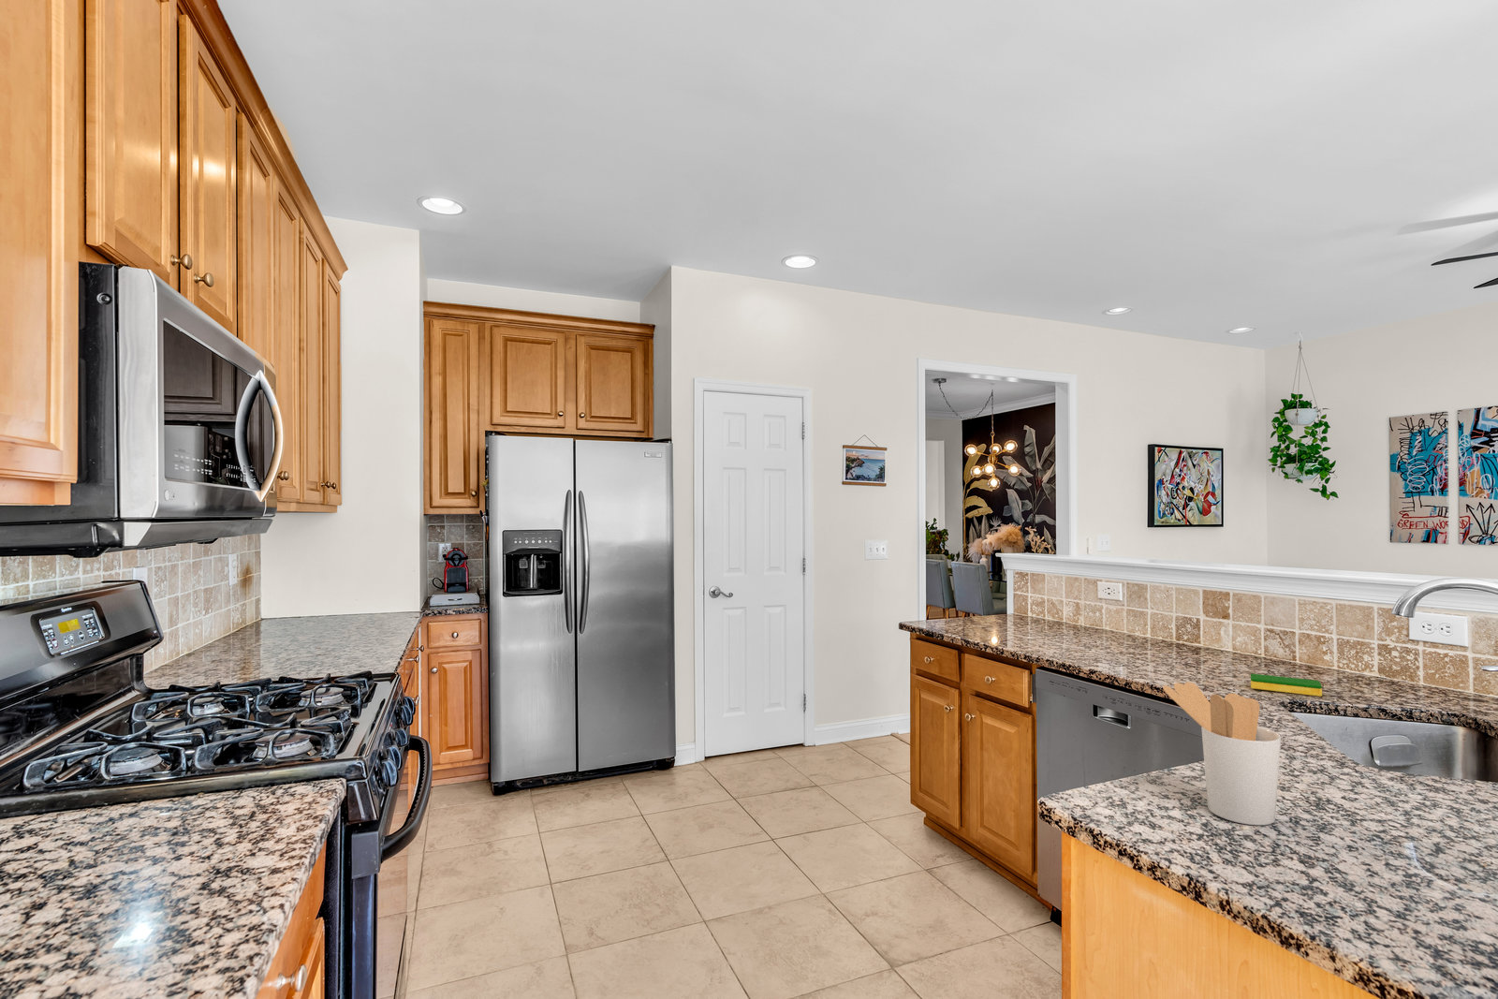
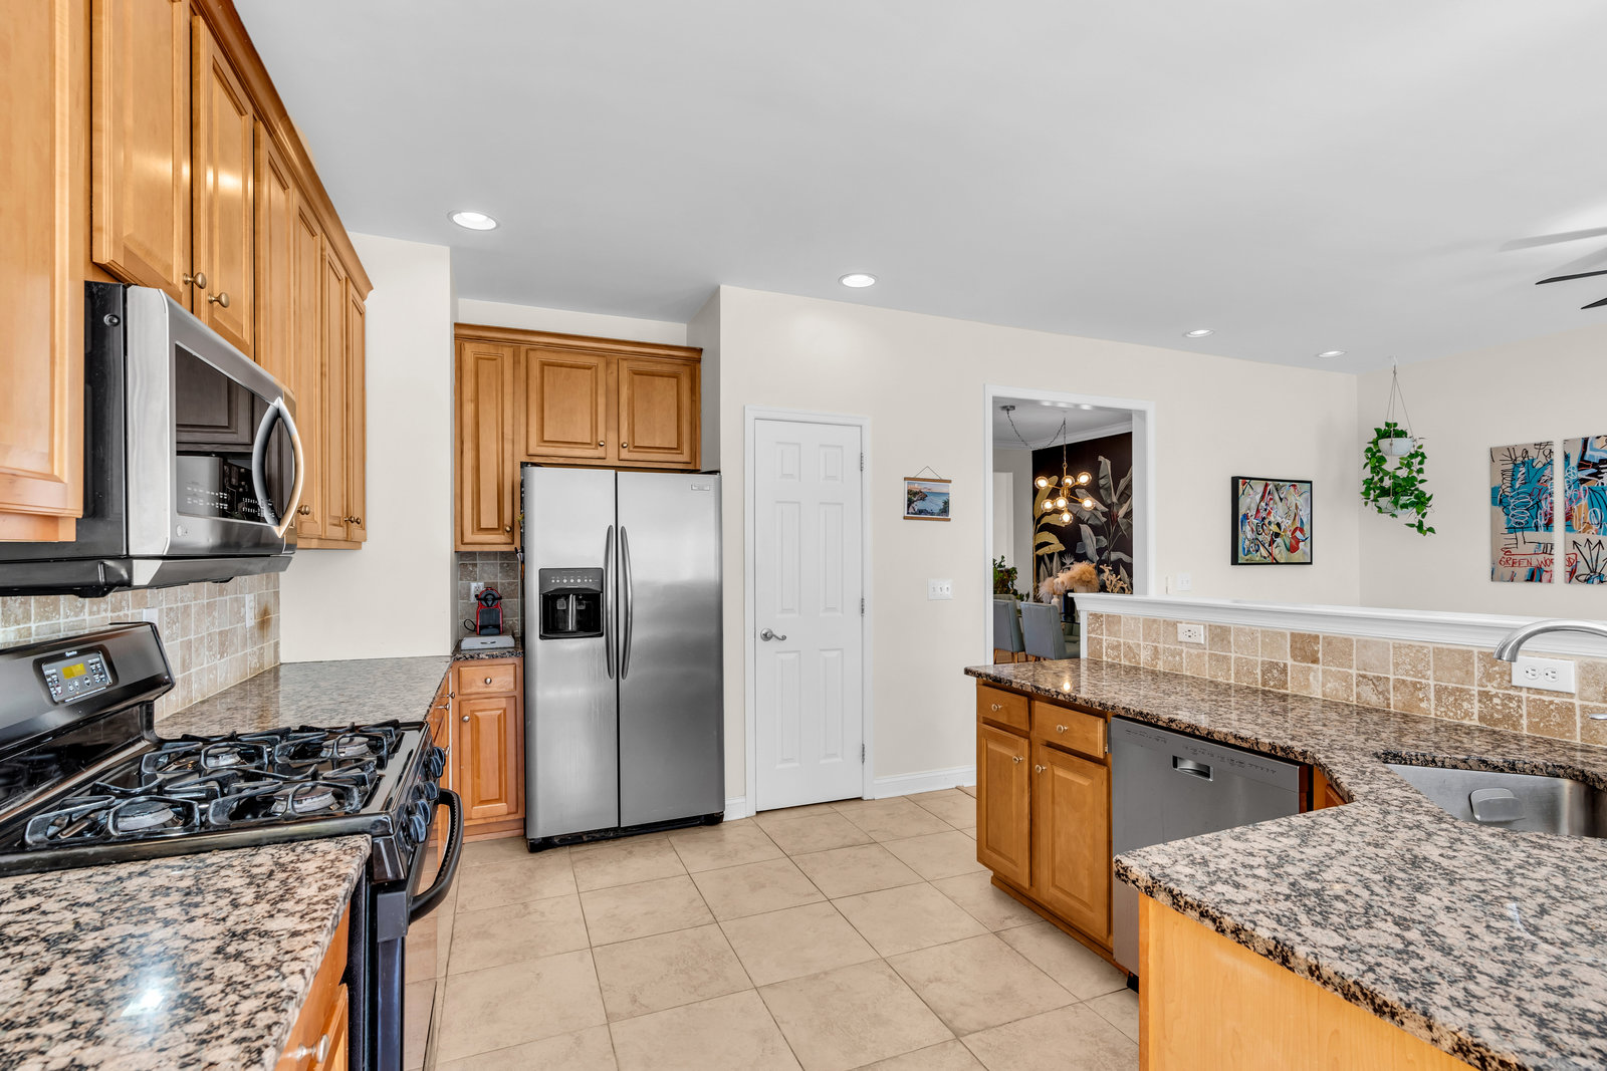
- dish sponge (1284, 685)
- utensil holder (1220, 746)
